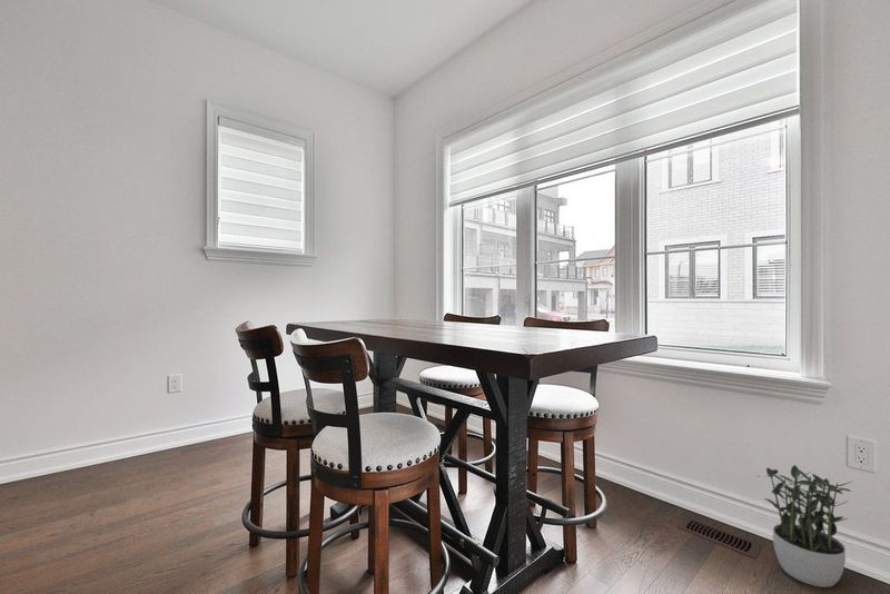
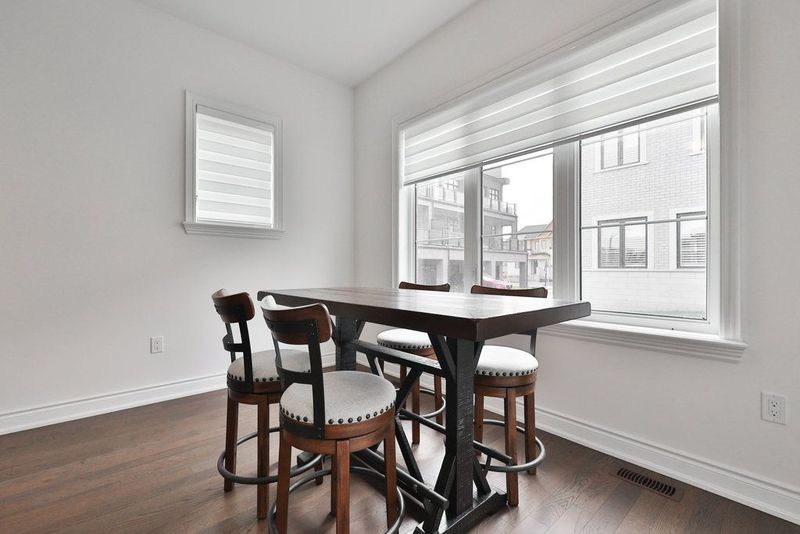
- potted plant (803, 517)
